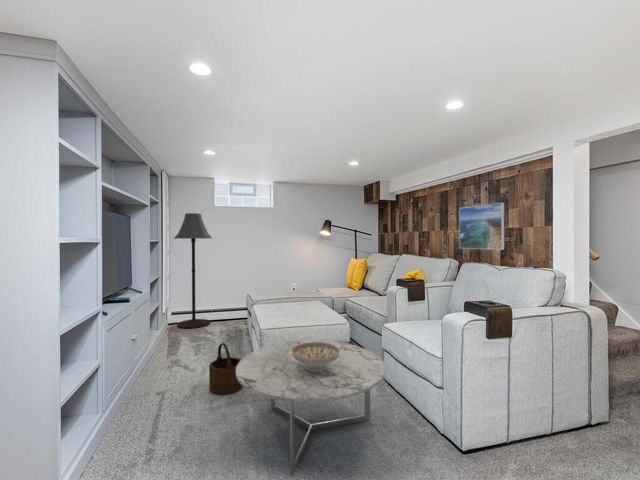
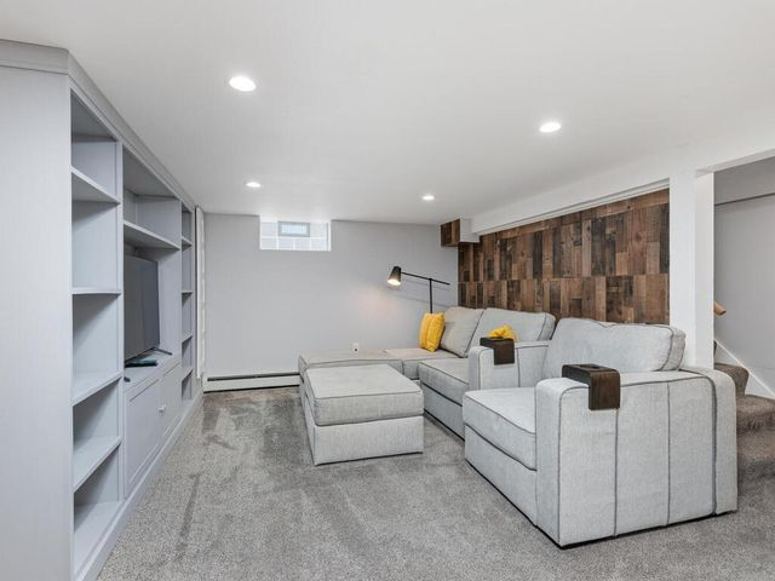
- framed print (480, 227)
- floor lamp (193, 269)
- coffee table (311, 396)
- decorative bowl (315, 358)
- wooden bucket (226, 365)
